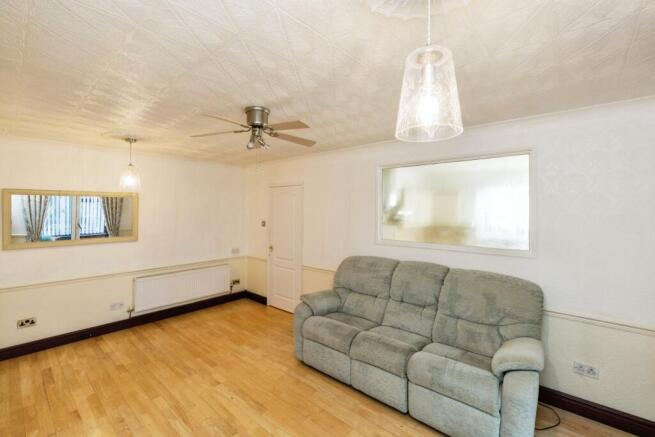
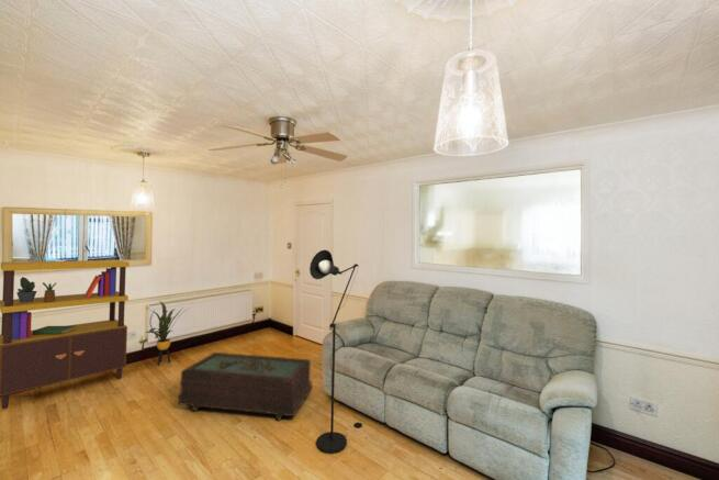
+ house plant (166, 333)
+ coffee table (248, 382)
+ floor lamp (334, 343)
+ bookcase (67, 325)
